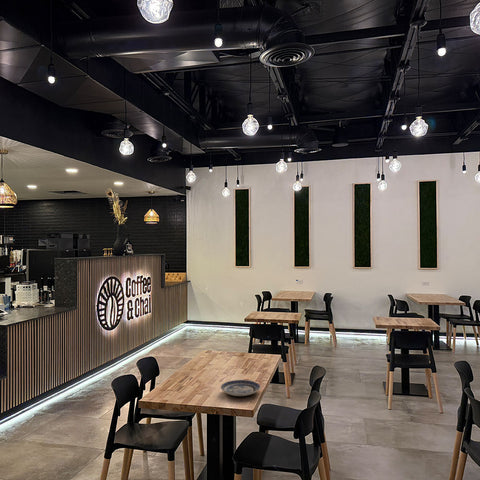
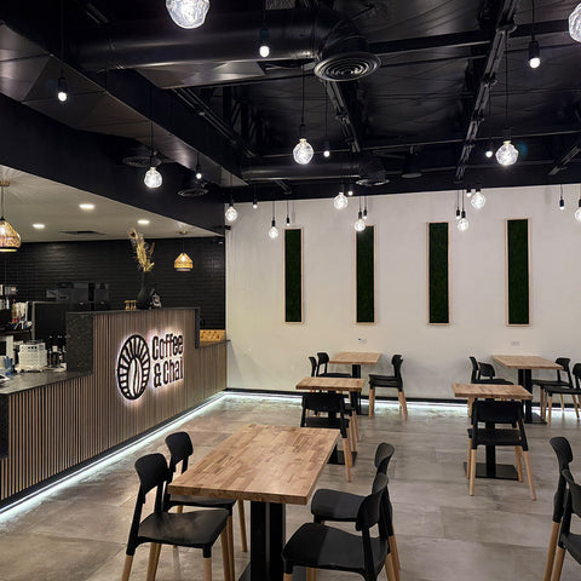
- plate (240, 389)
